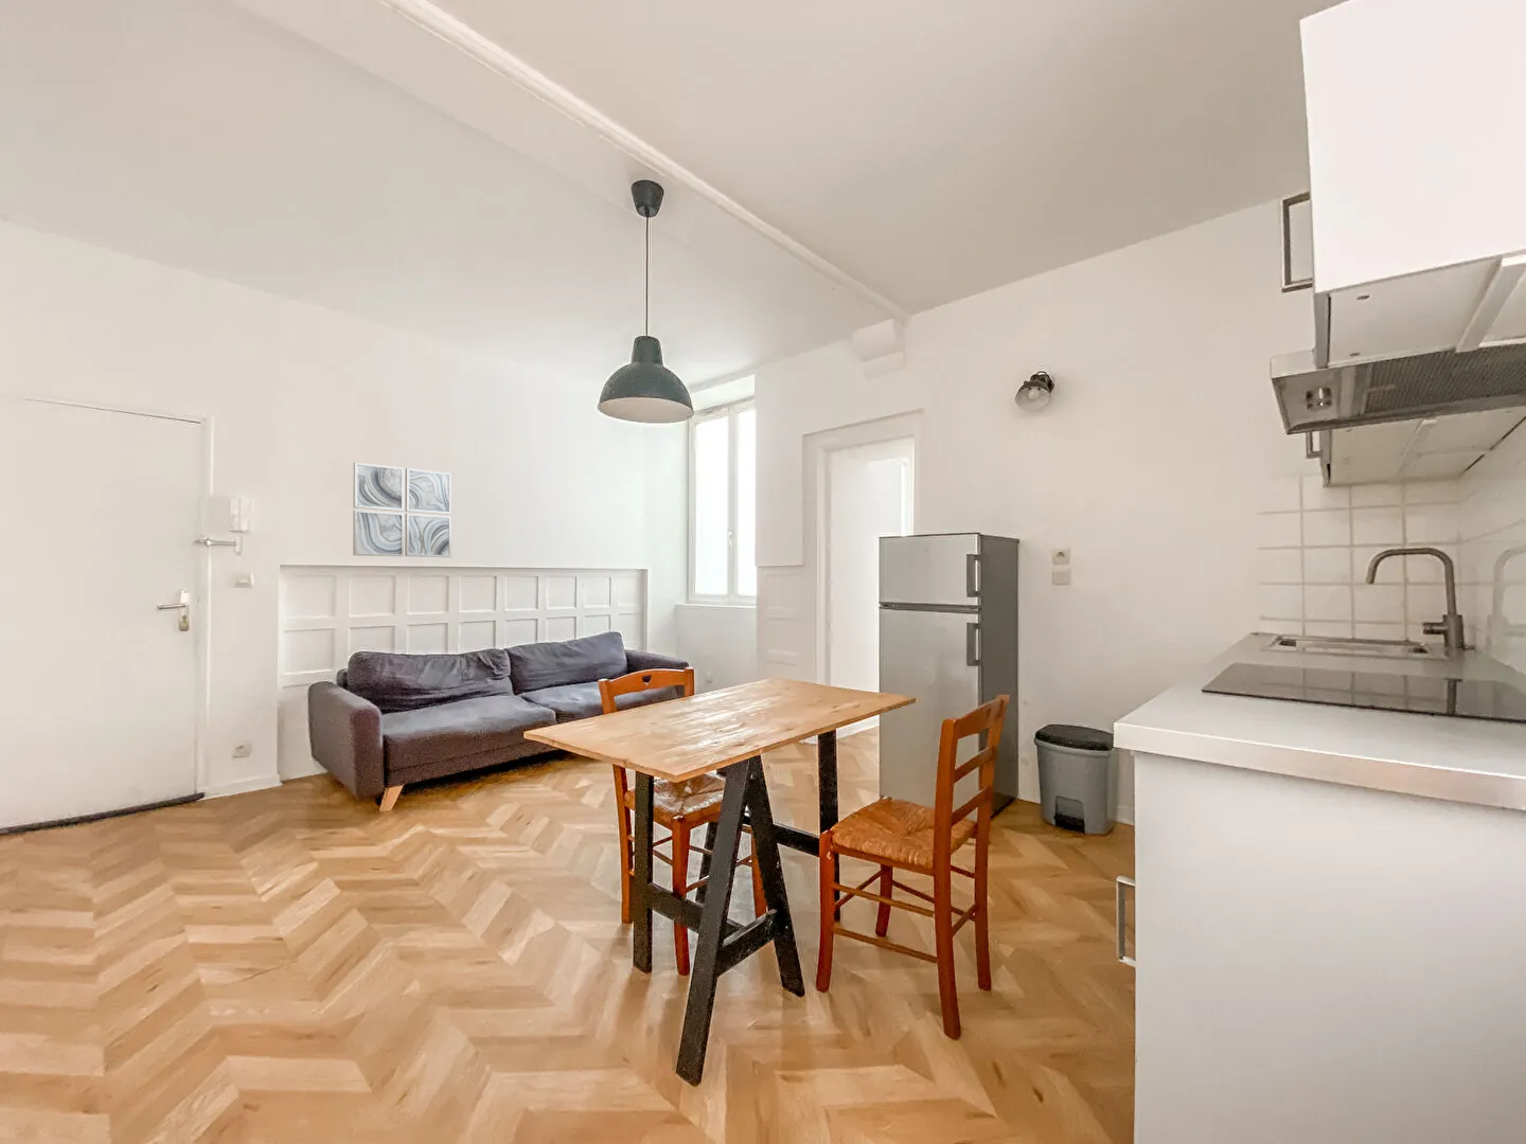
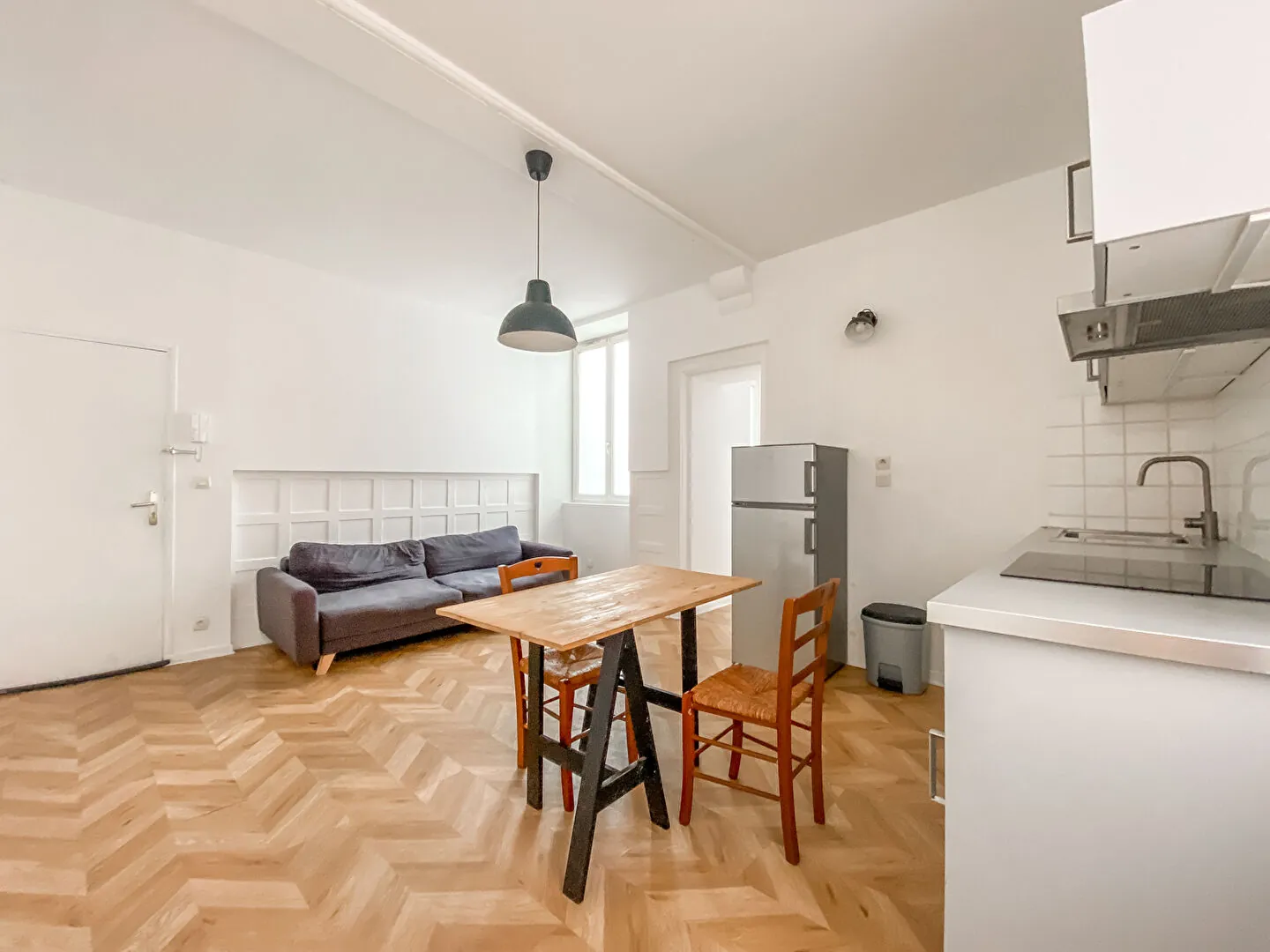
- wall art (405, 511)
